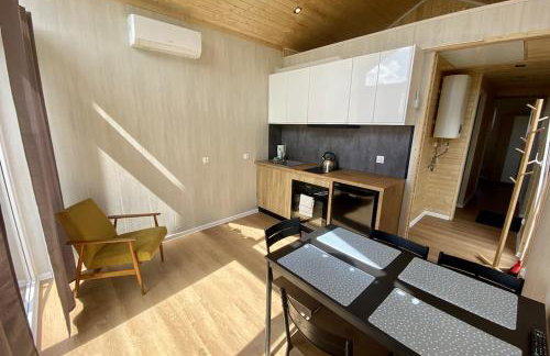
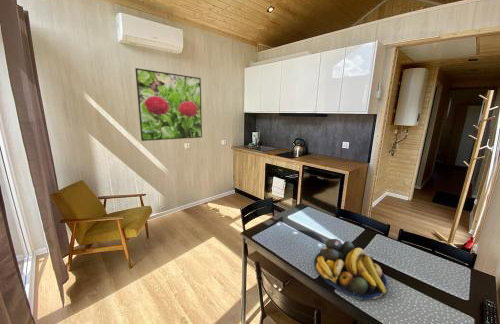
+ fruit bowl (350, 260)
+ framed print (172, 107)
